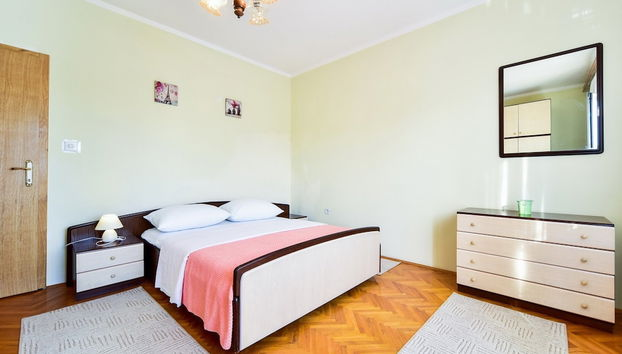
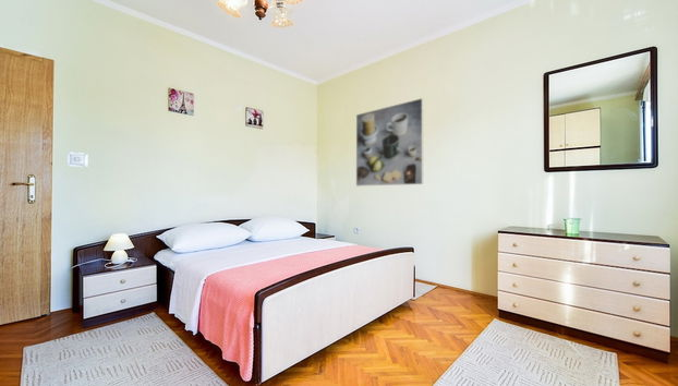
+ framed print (386, 146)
